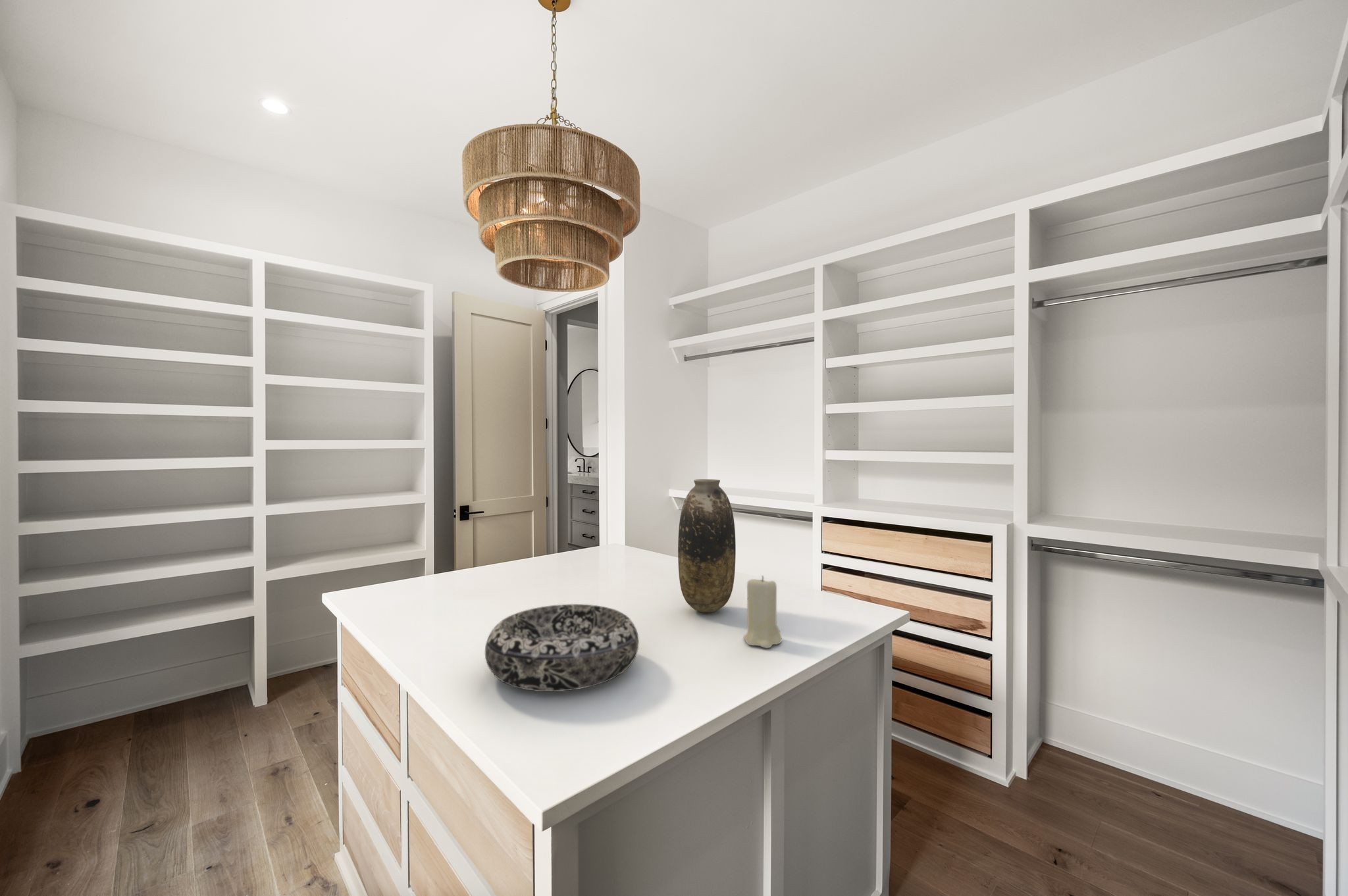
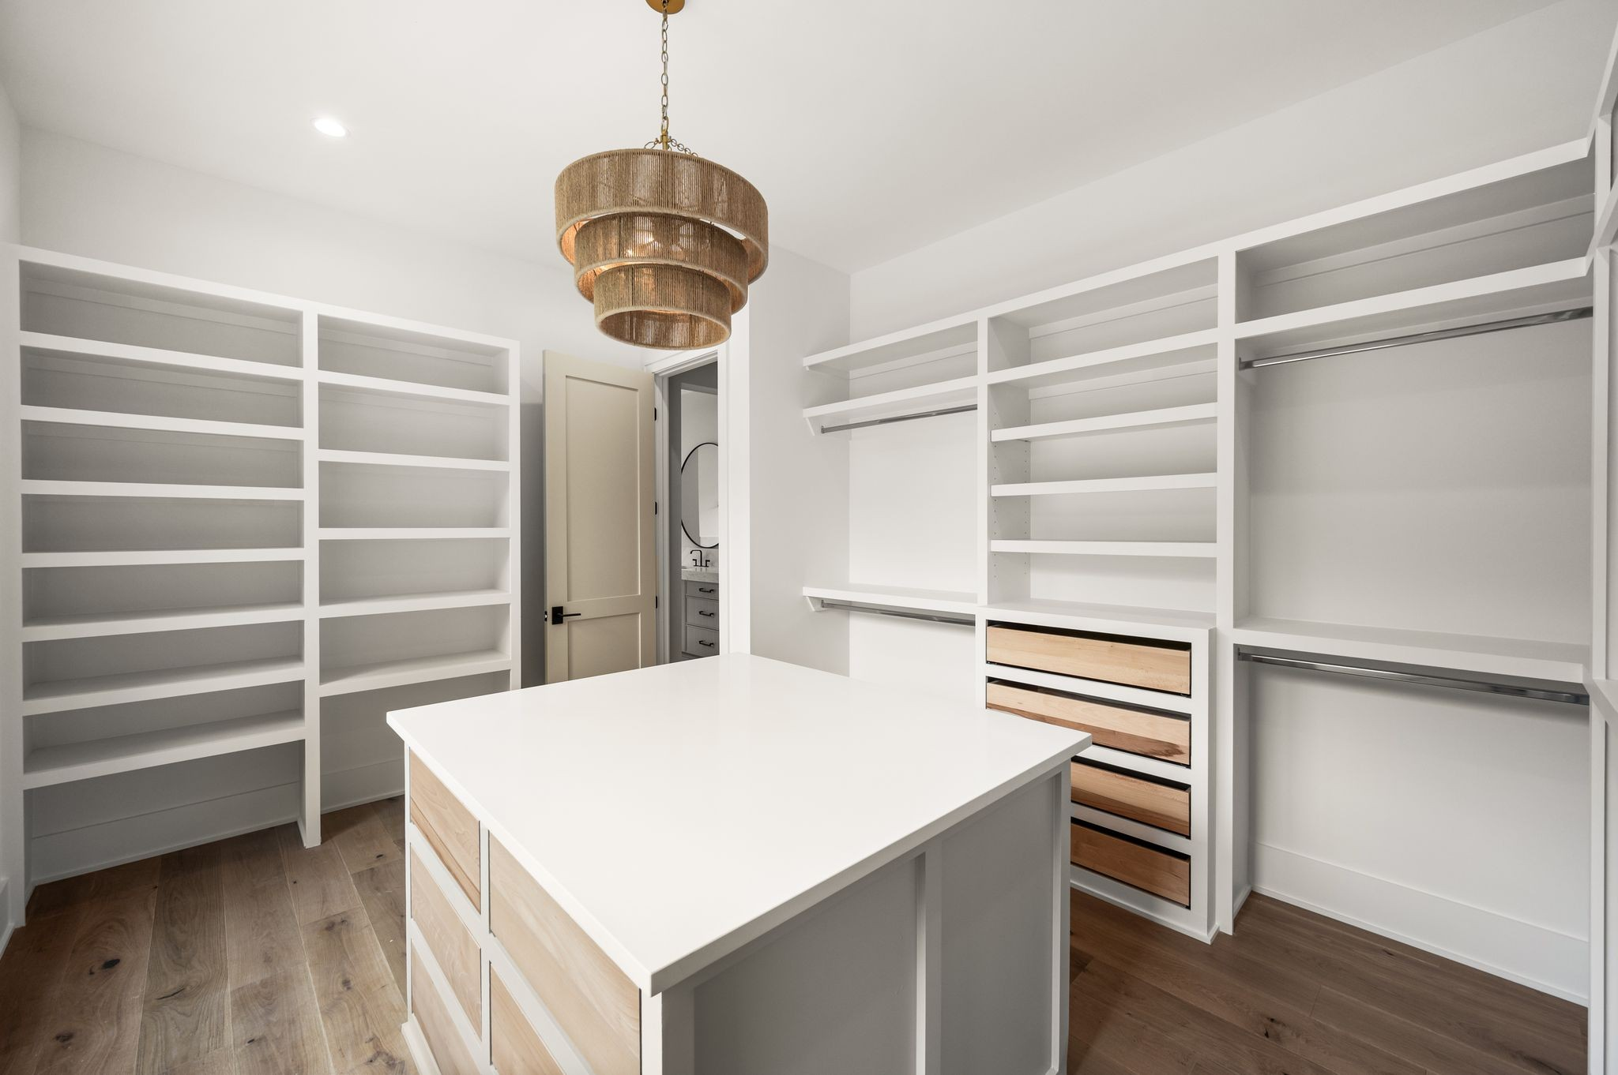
- vase (706, 545)
- decorative bowl (563, 644)
- candle (762, 608)
